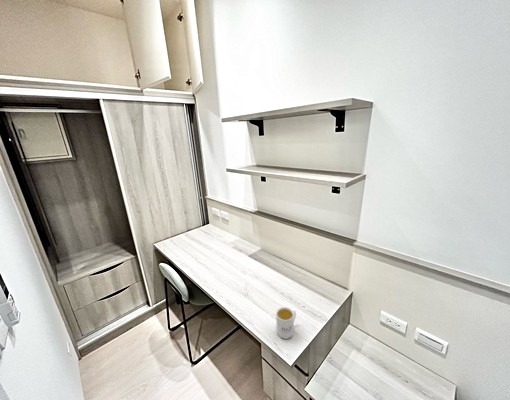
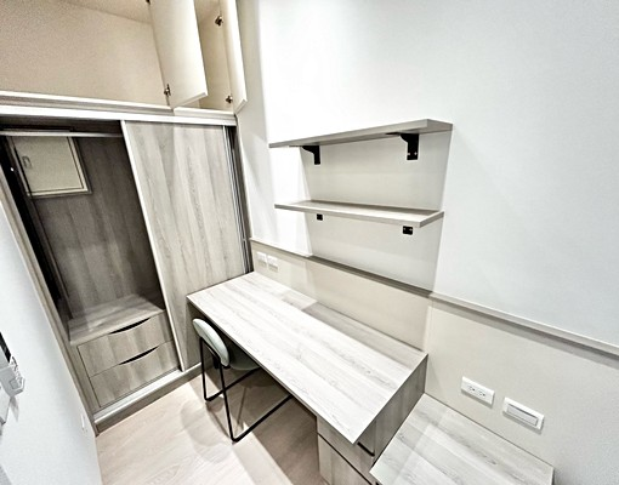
- mug (287, 320)
